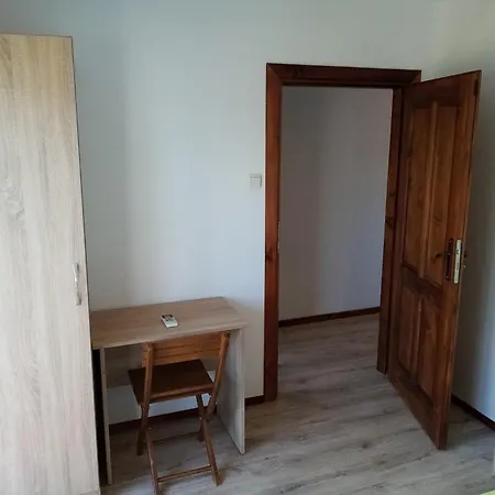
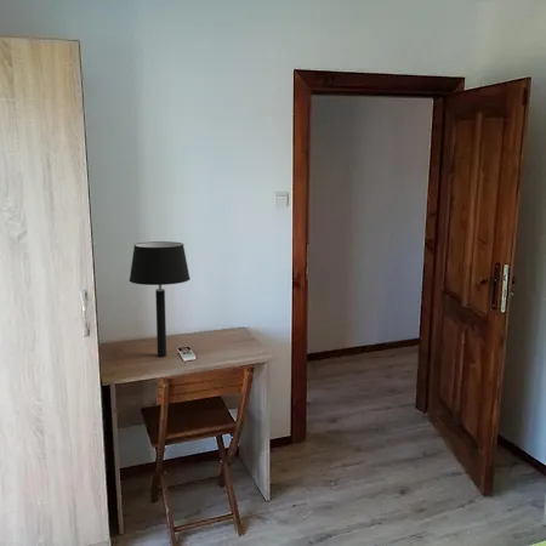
+ table lamp (160, 300)
